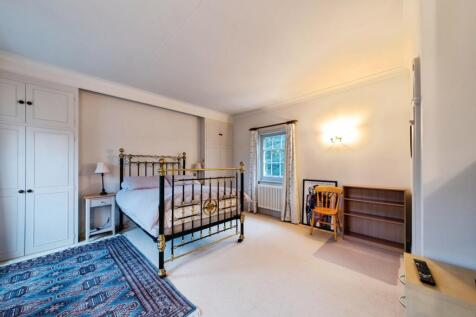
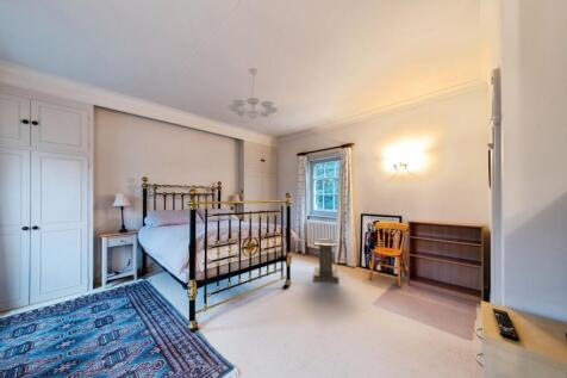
+ lectern (325, 258)
+ chandelier (253, 92)
